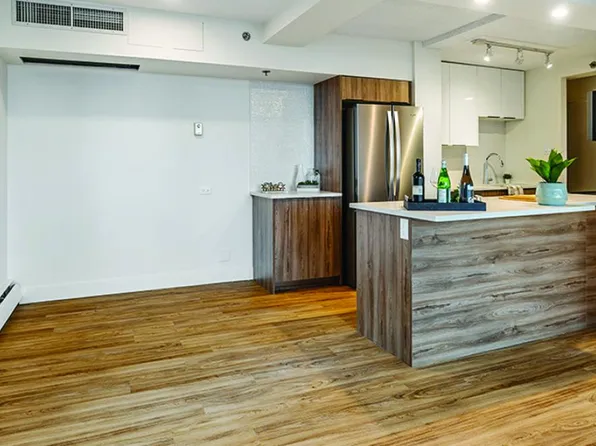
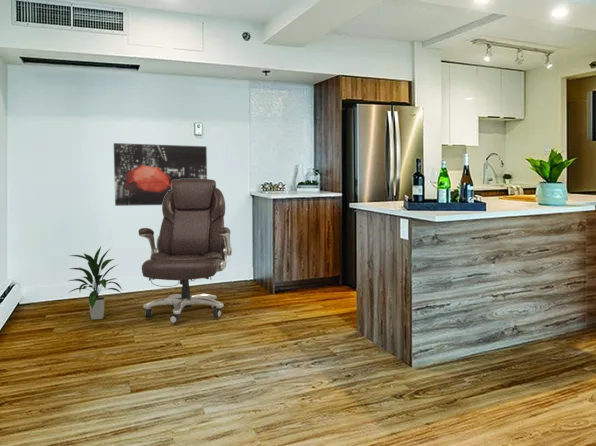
+ chair (187, 245)
+ indoor plant (95, 282)
+ wall art (162, 175)
